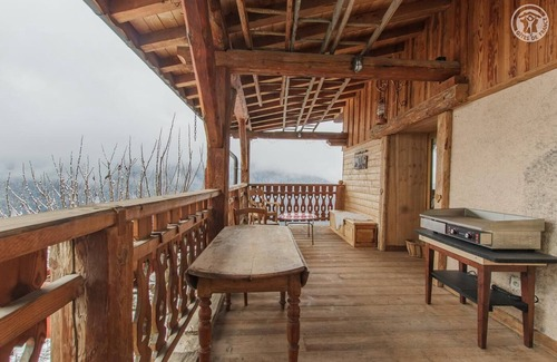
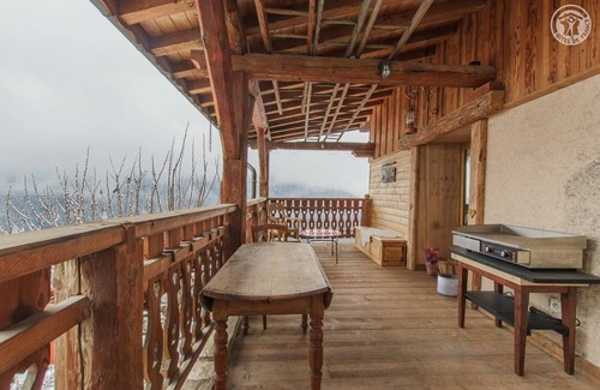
+ planter (448, 284)
+ potted plant (432, 260)
